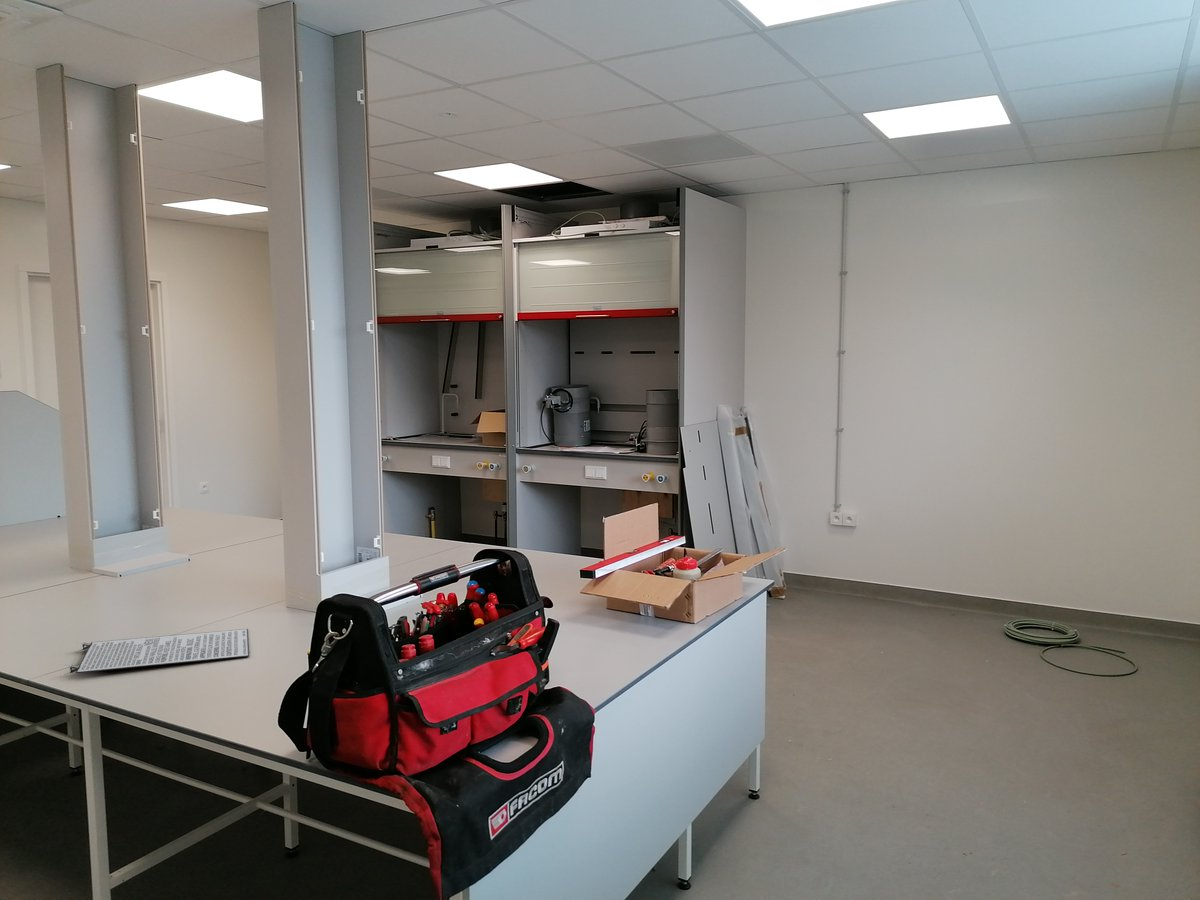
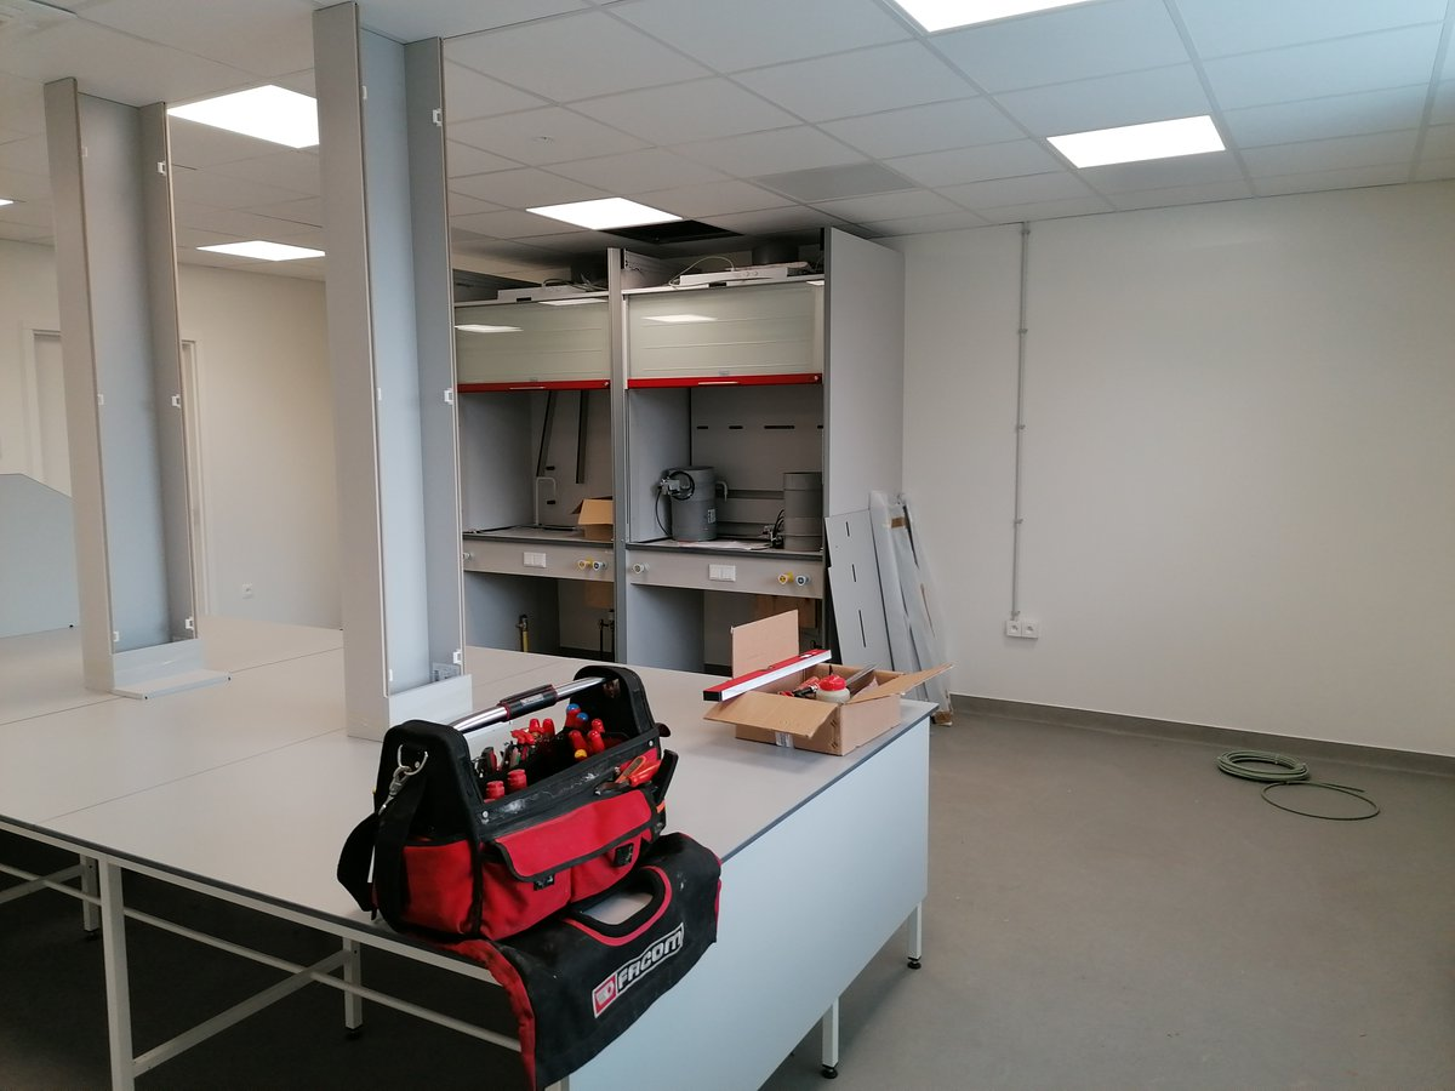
- paper with binder clips (162, 647)
